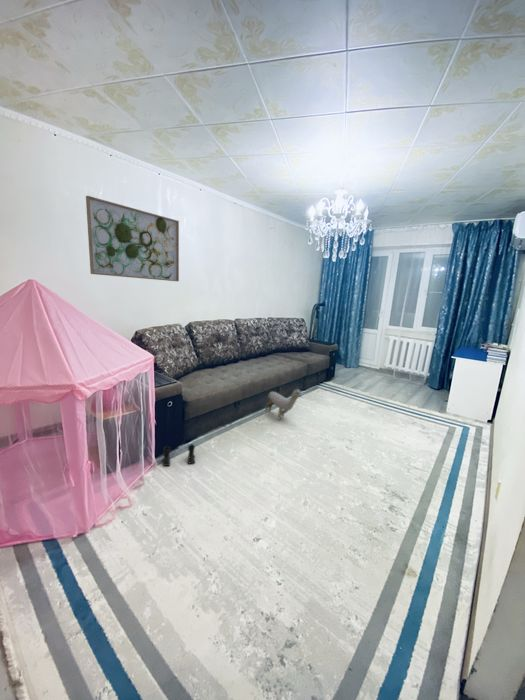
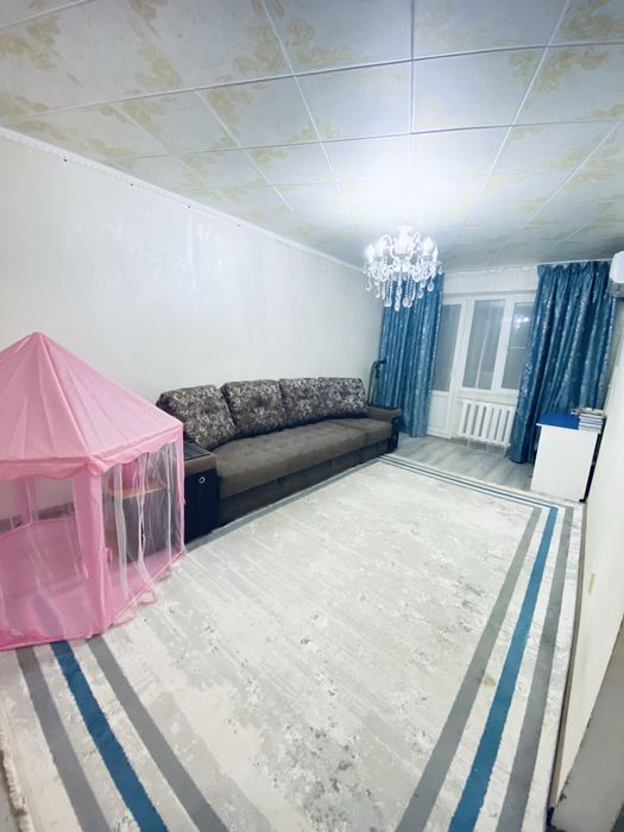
- plush toy (282, 401)
- wall art (139, 244)
- boots (169, 453)
